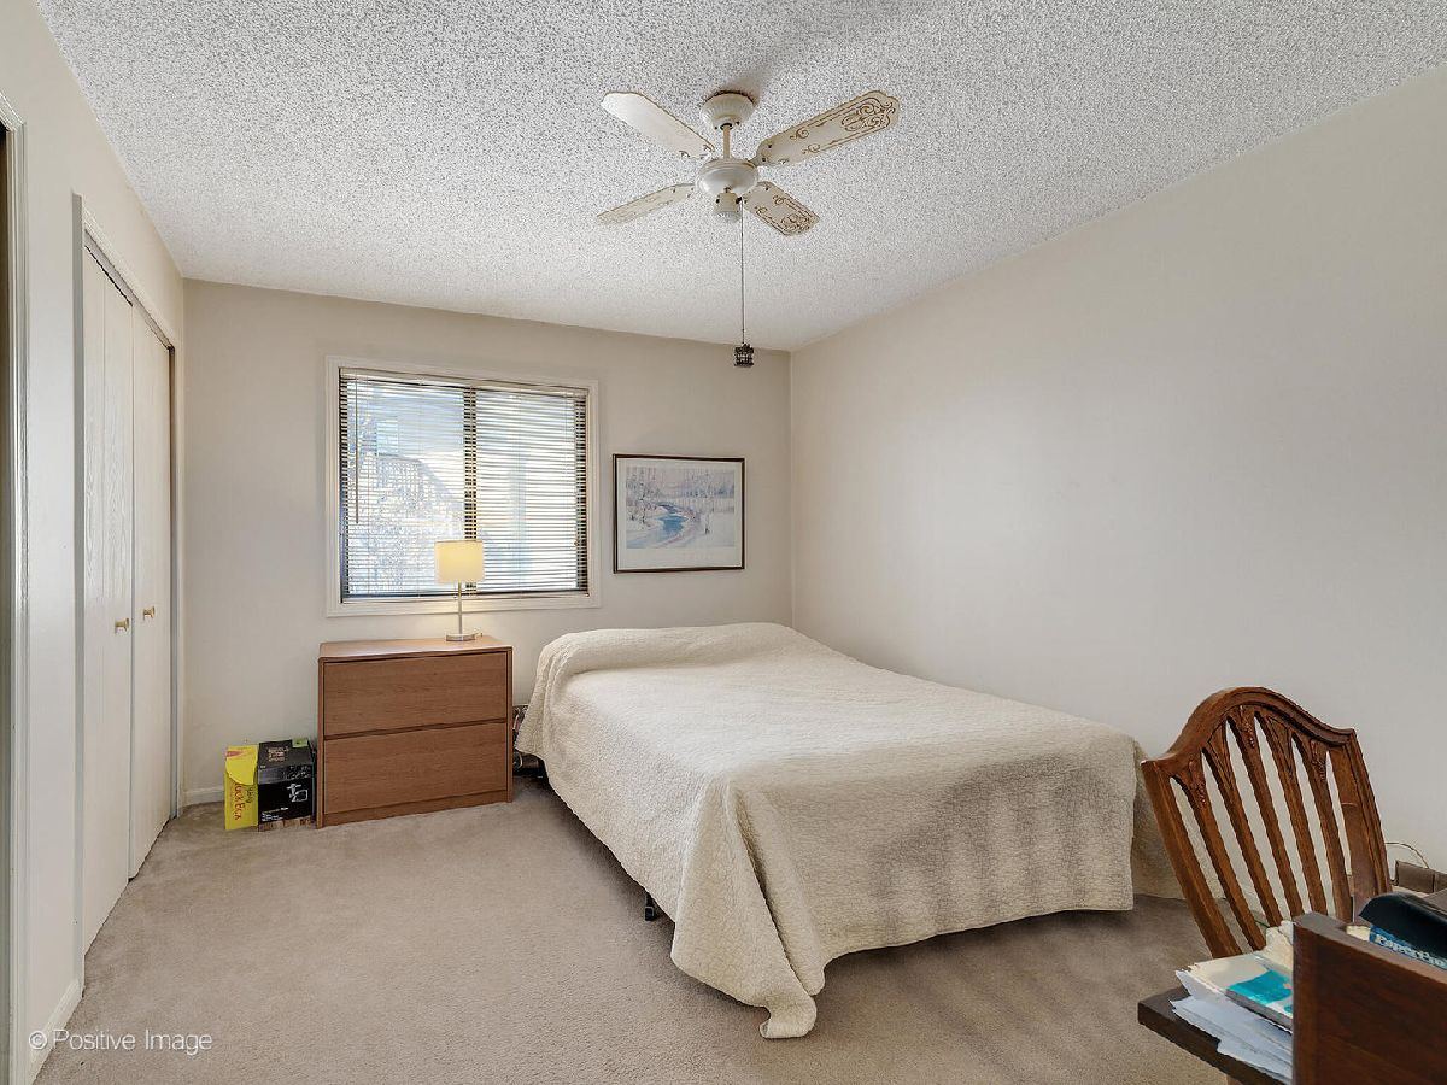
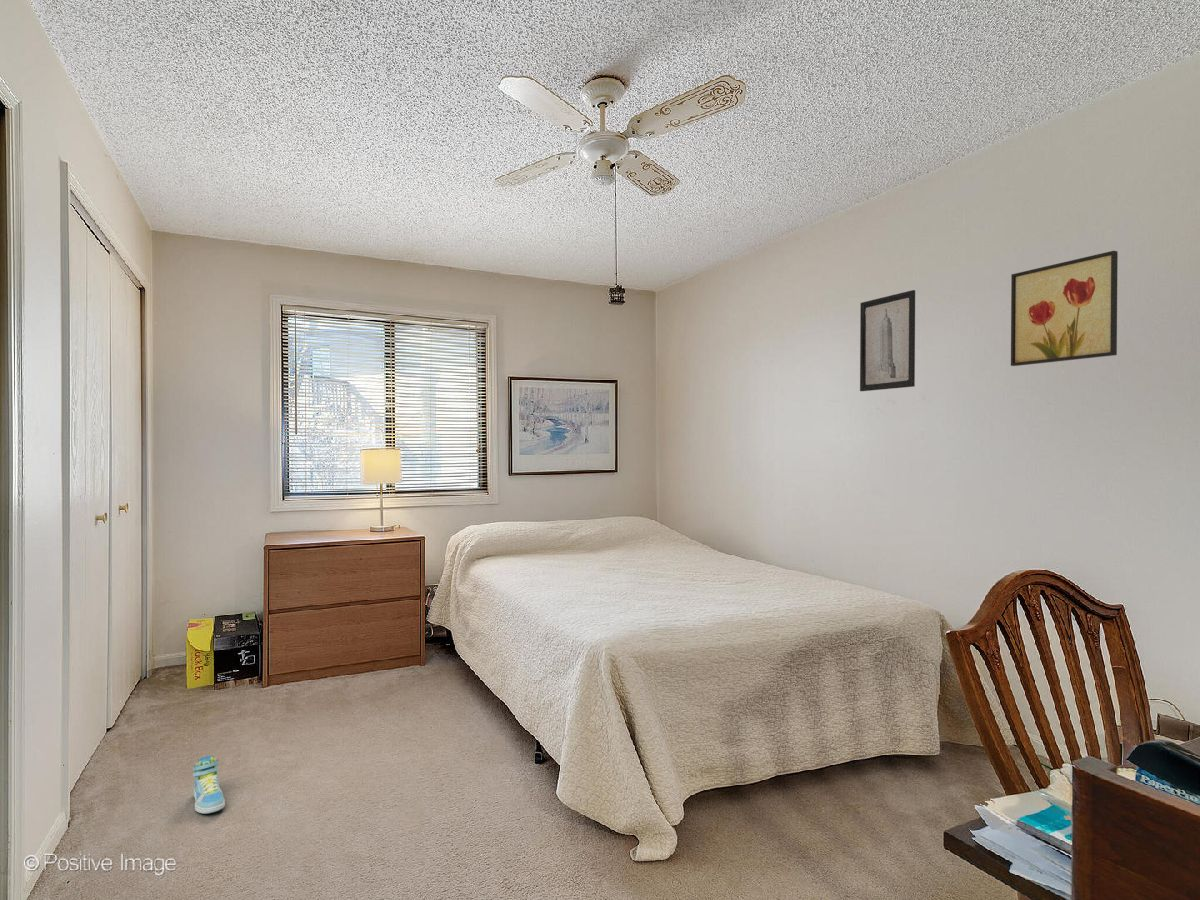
+ wall art (1062, 312)
+ wall art (886, 342)
+ sneaker (207, 782)
